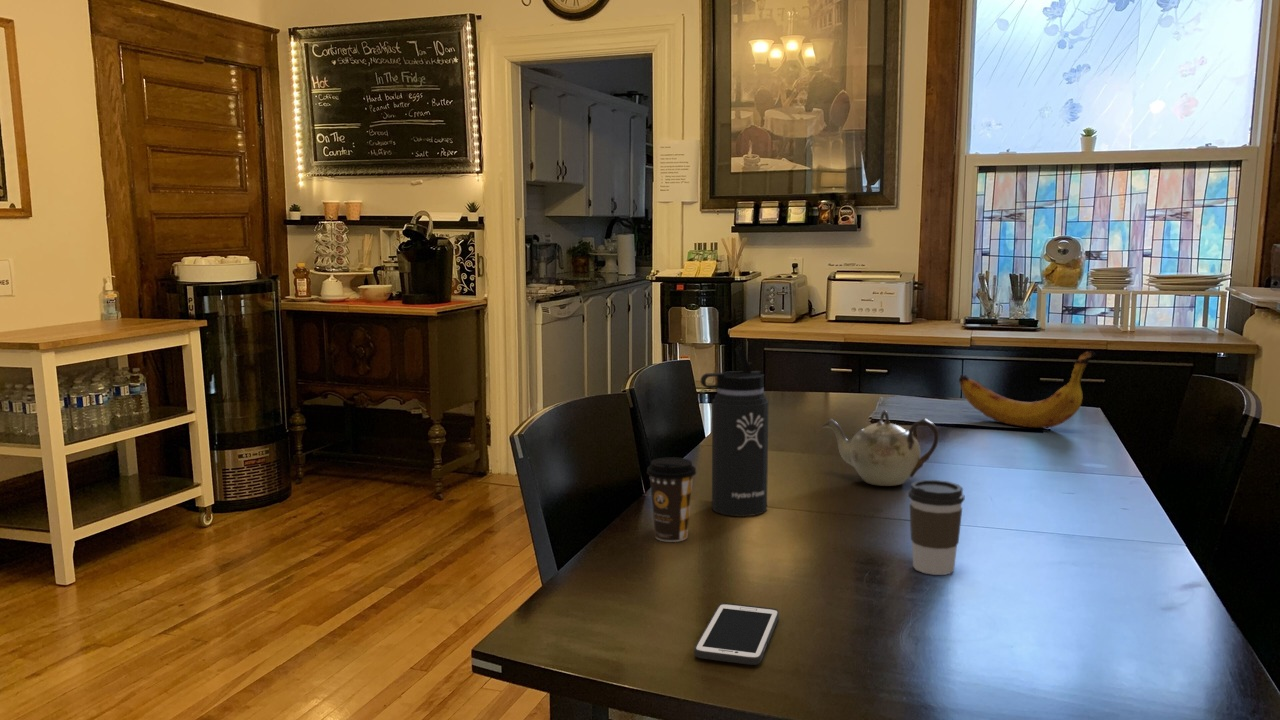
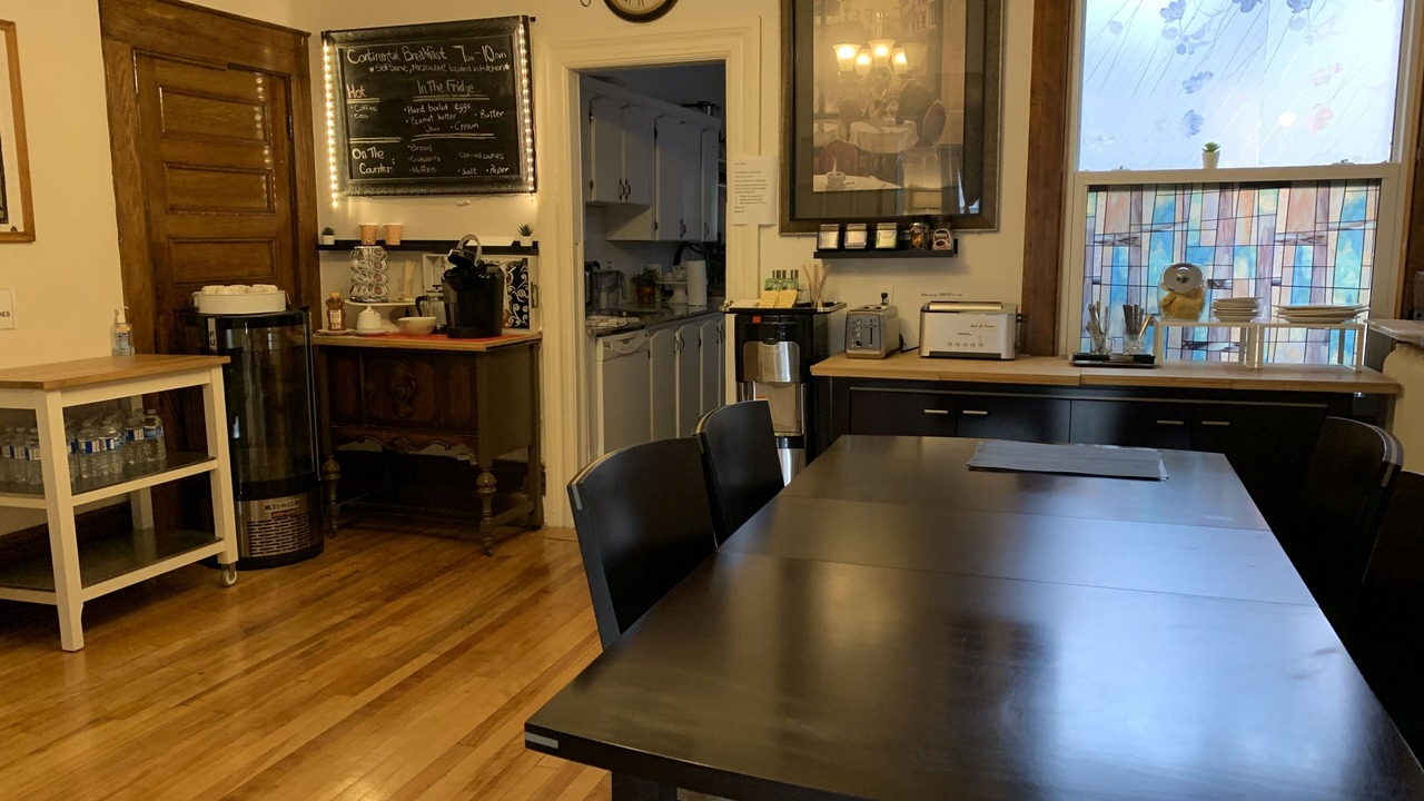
- cell phone (738, 632)
- coffee cup (935, 527)
- coffee cup (671, 499)
- thermos bottle (734, 429)
- teapot (878, 445)
- banana (1021, 401)
